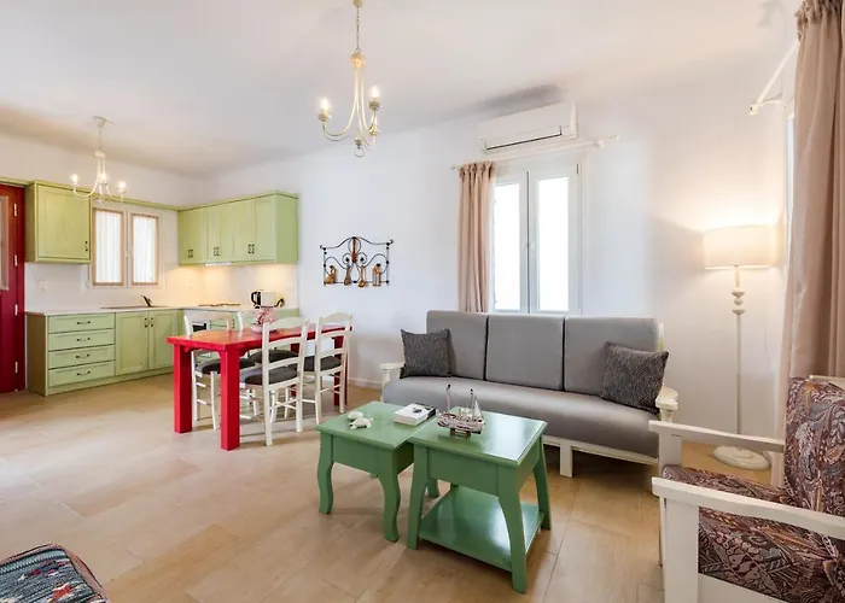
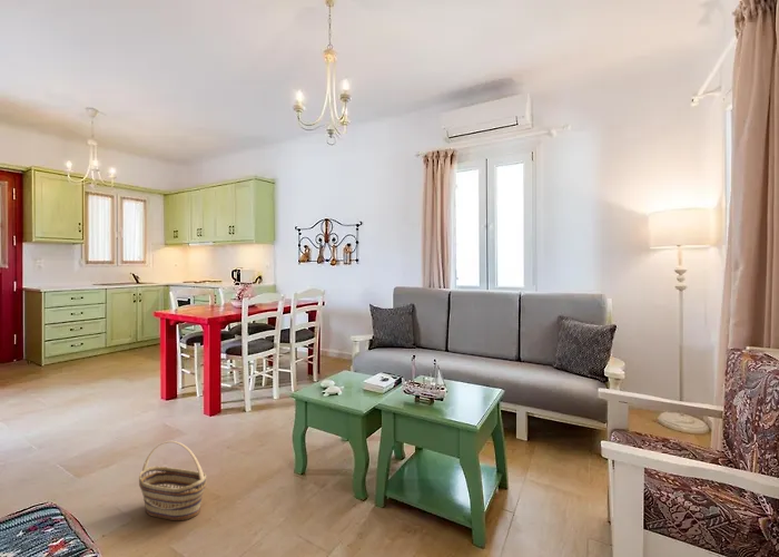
+ basket (172, 476)
